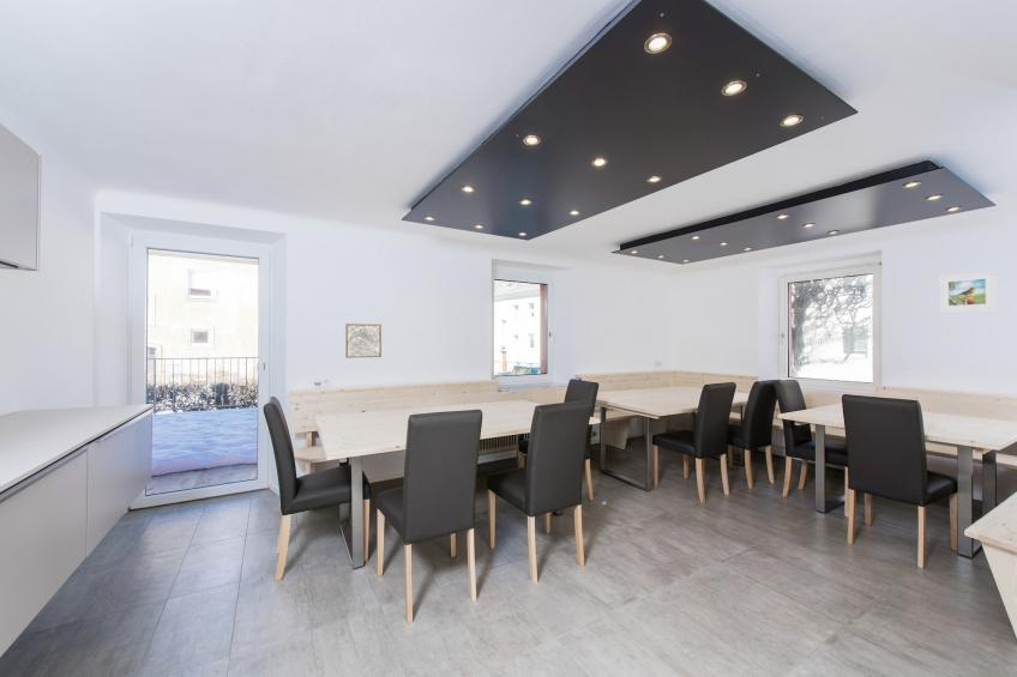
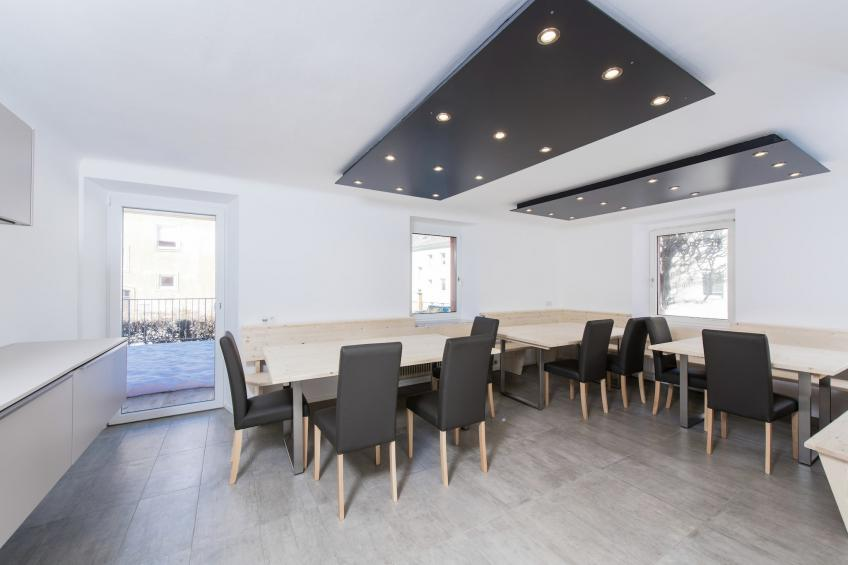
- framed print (967, 292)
- wall art (363, 340)
